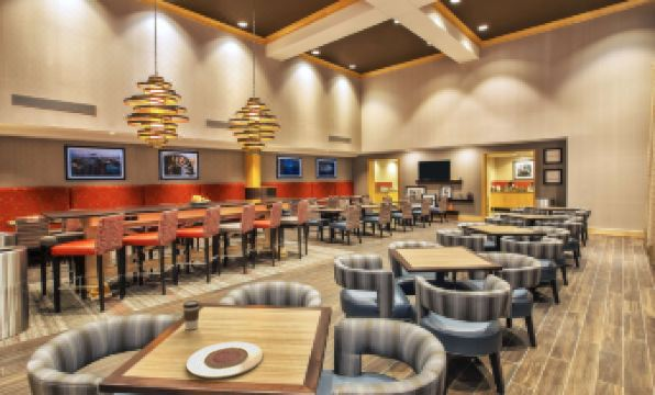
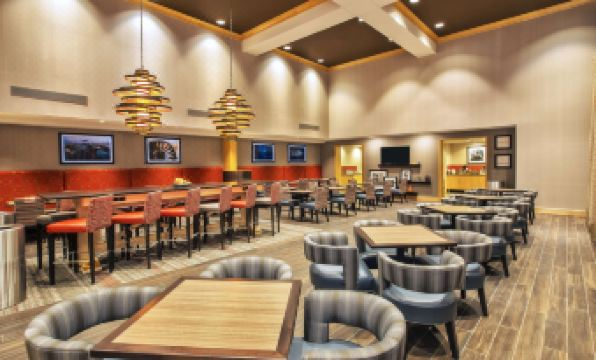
- coffee cup (191, 315)
- plate (225, 358)
